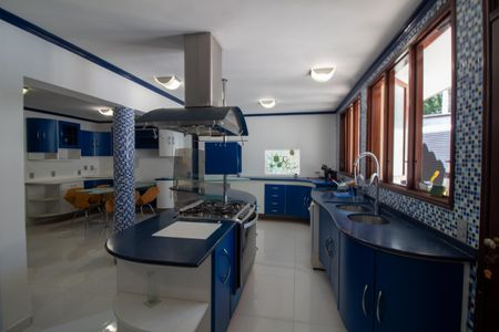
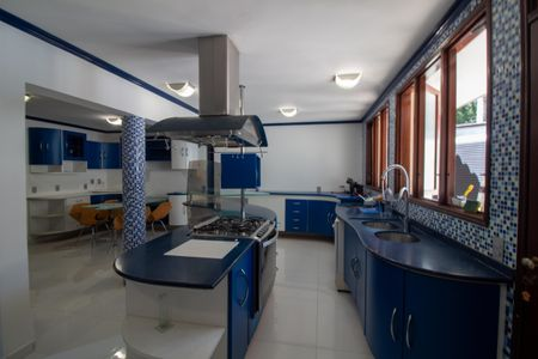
- wall art (282, 162)
